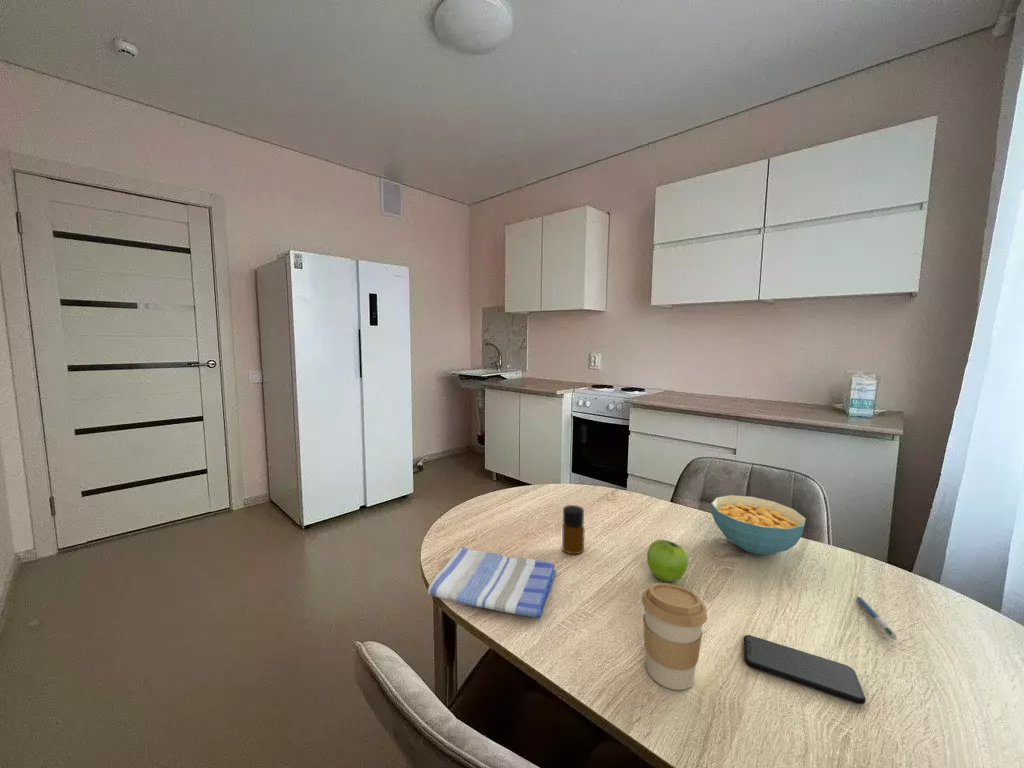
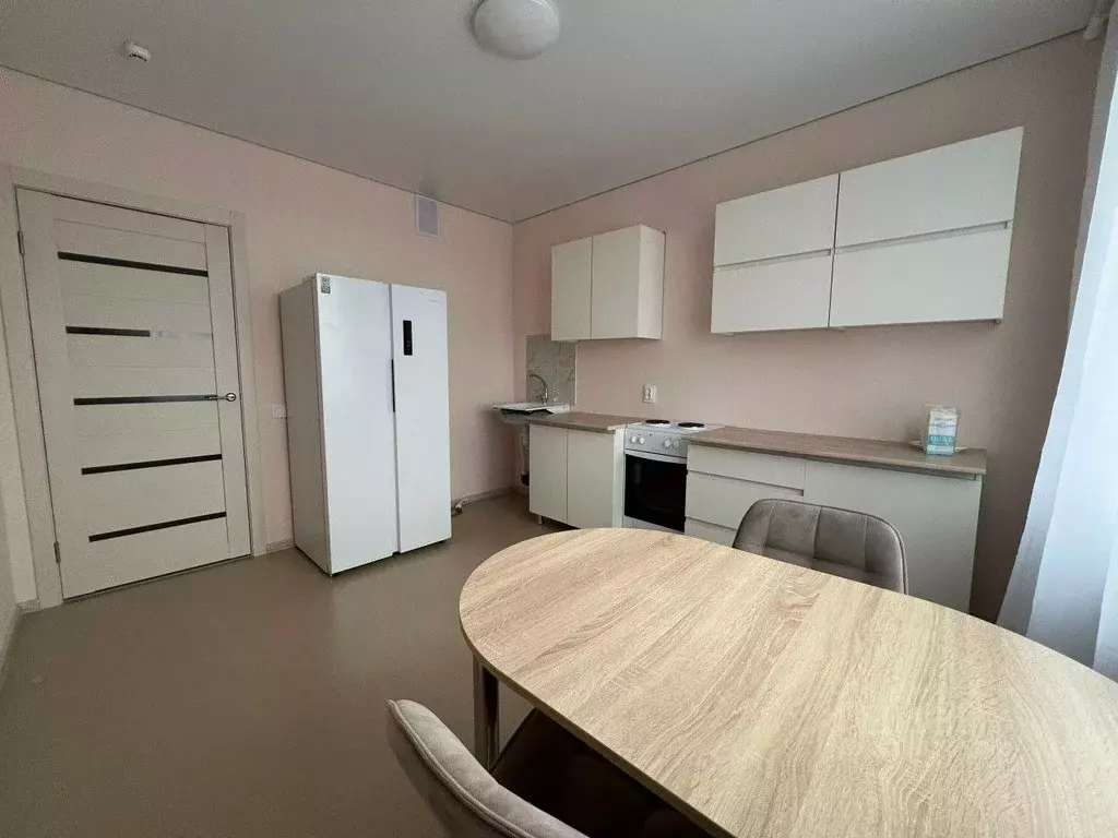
- bottle (573, 528)
- dish towel (494, 578)
- cereal bowl (755, 529)
- coffee cup (671, 632)
- pen (876, 616)
- smartphone (798, 666)
- fruit (667, 559)
